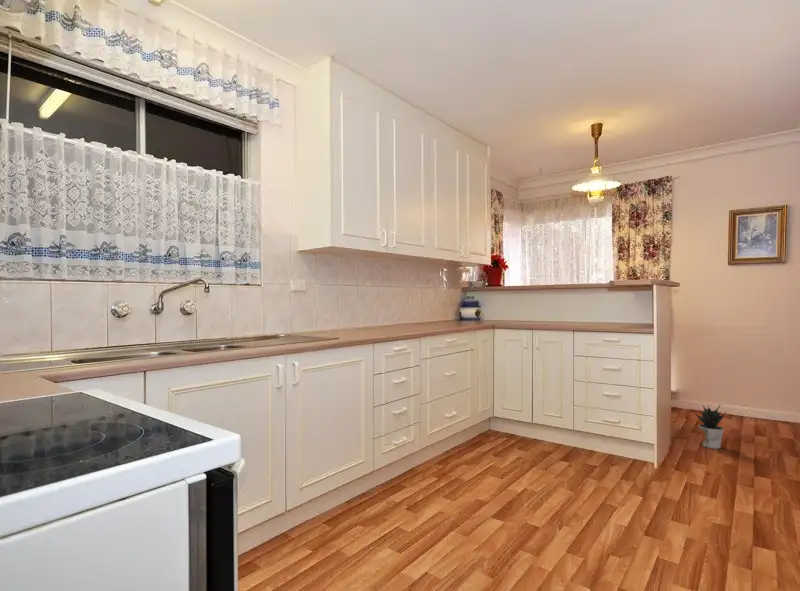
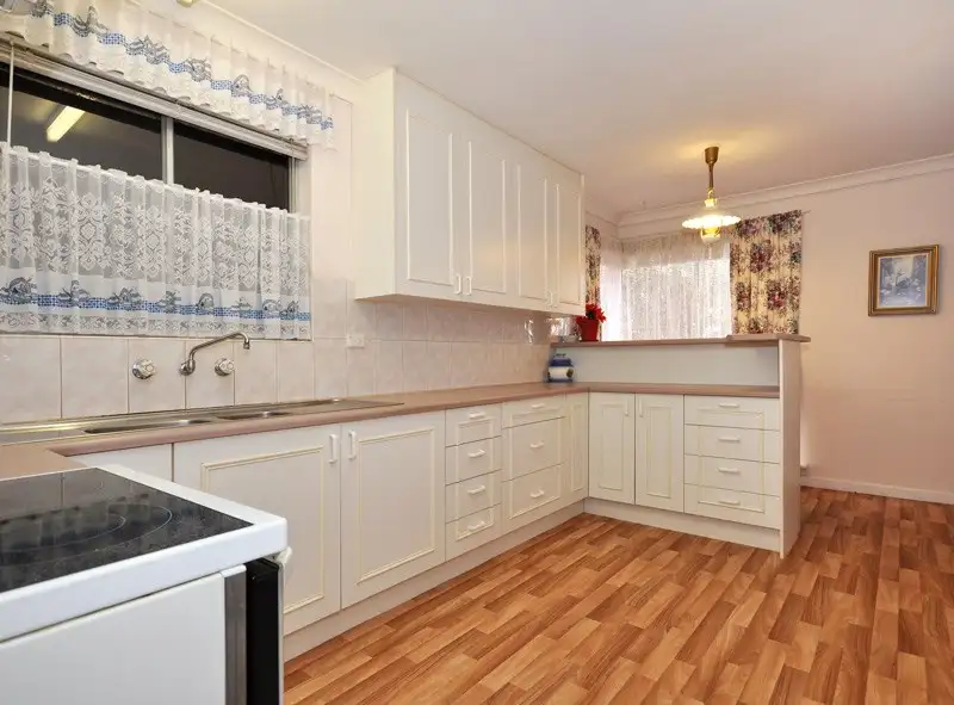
- potted plant (710, 424)
